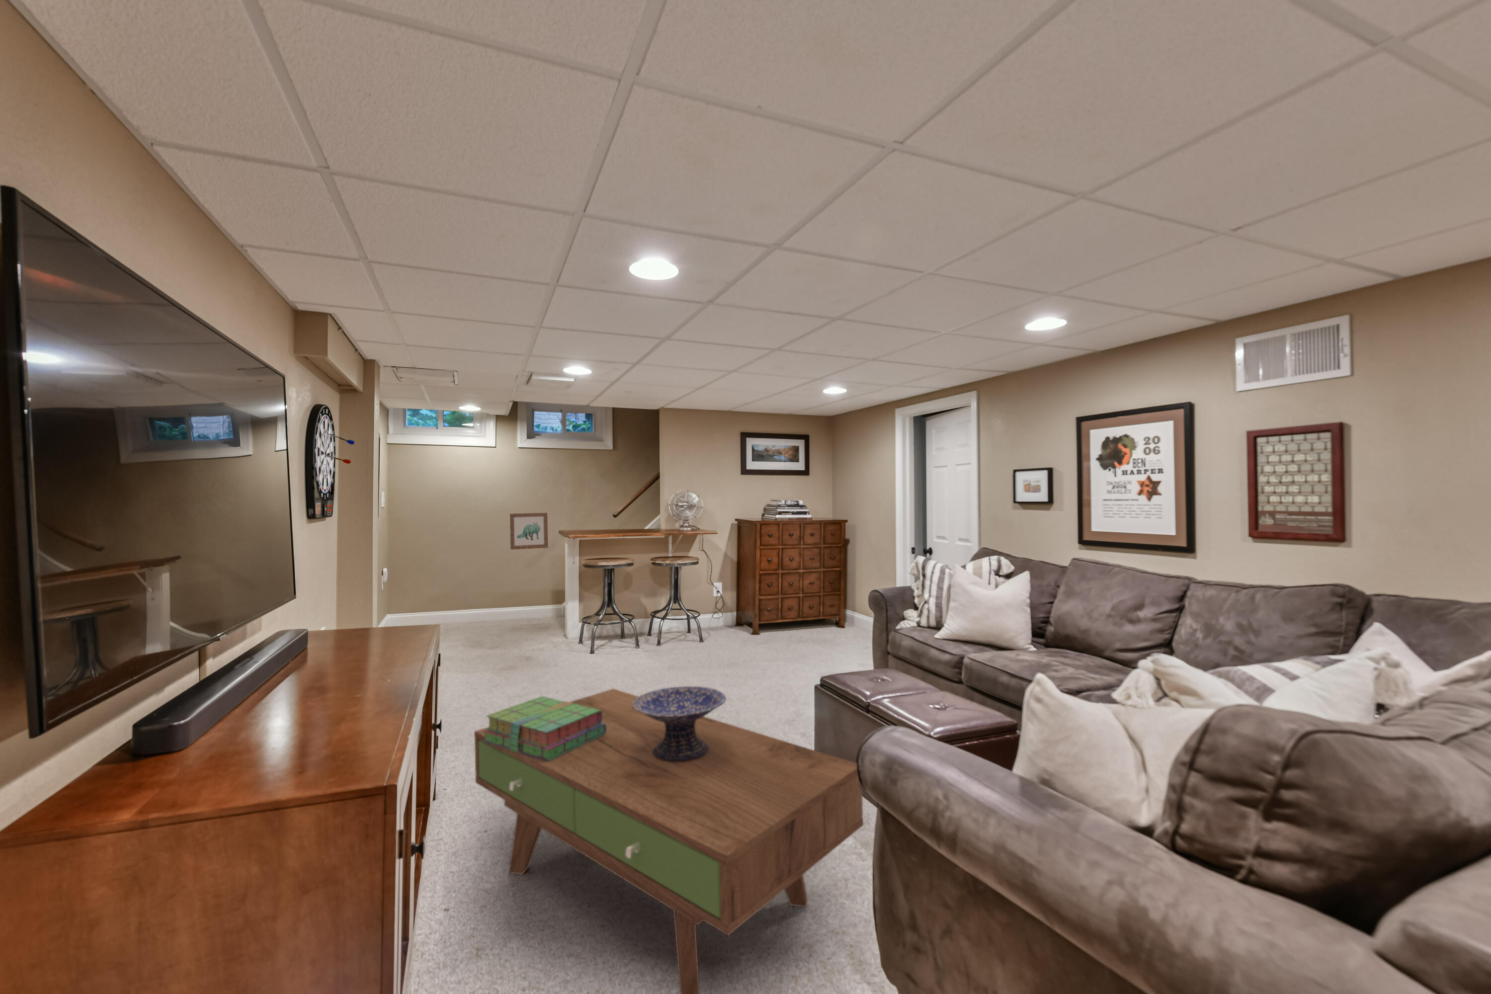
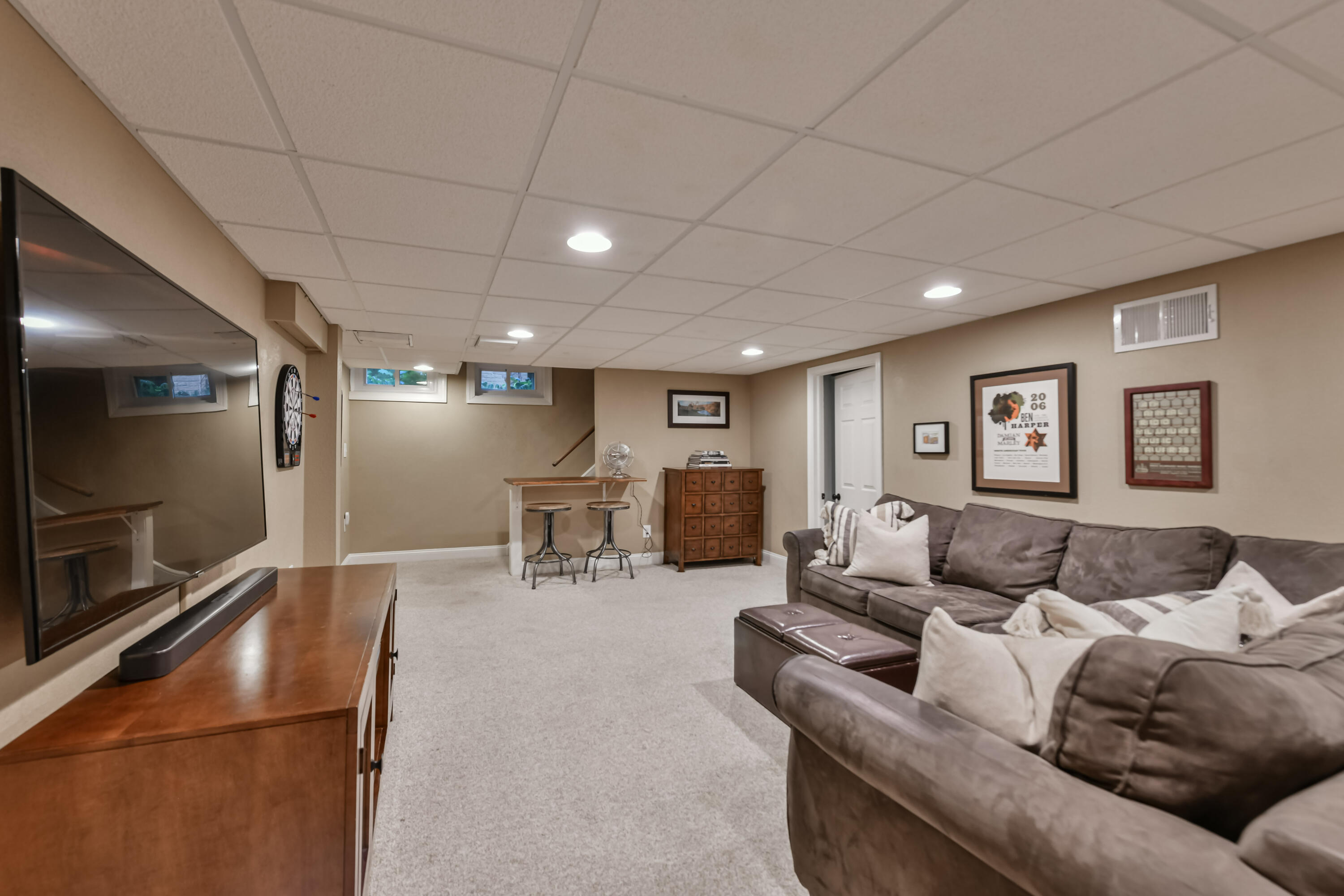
- decorative bowl (679, 723)
- coffee table (650, 818)
- wall art (529, 530)
- stack of books (545, 724)
